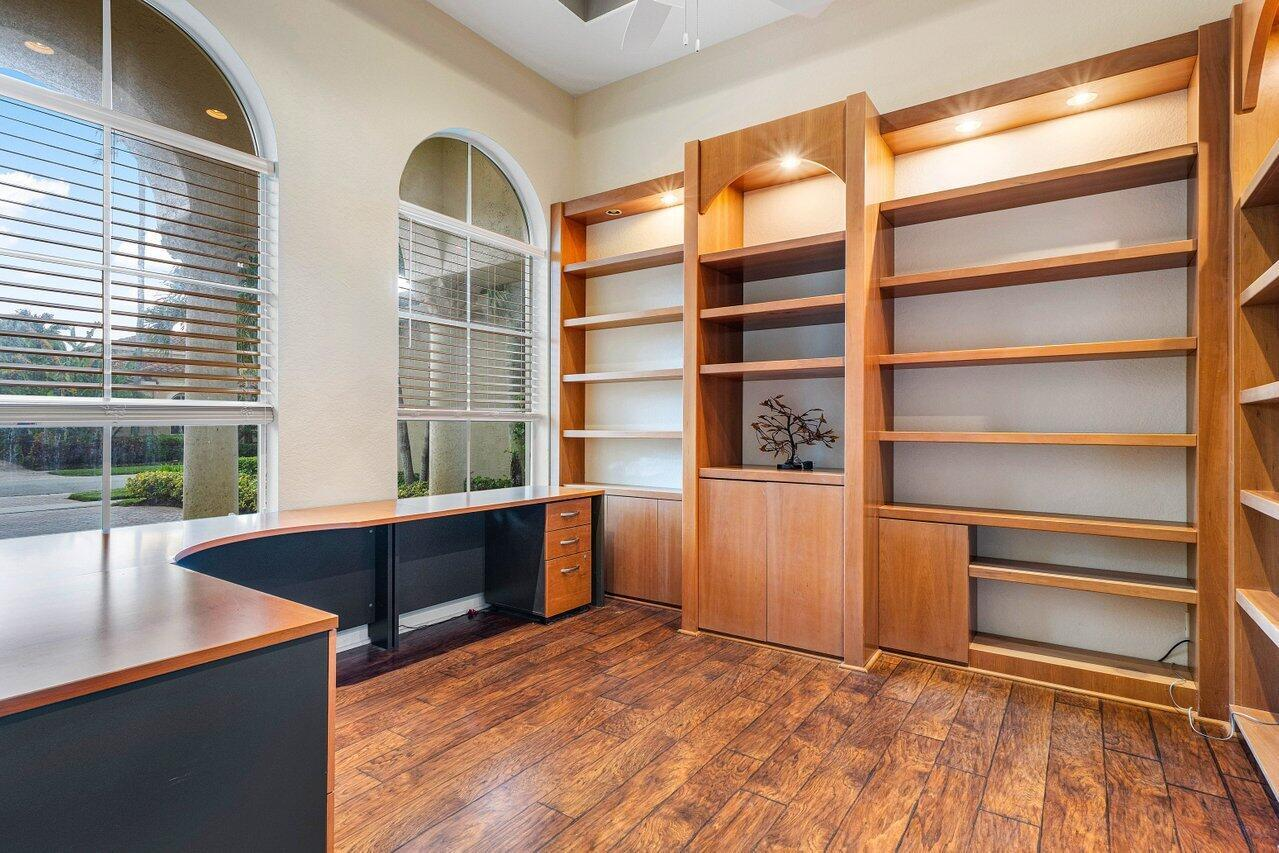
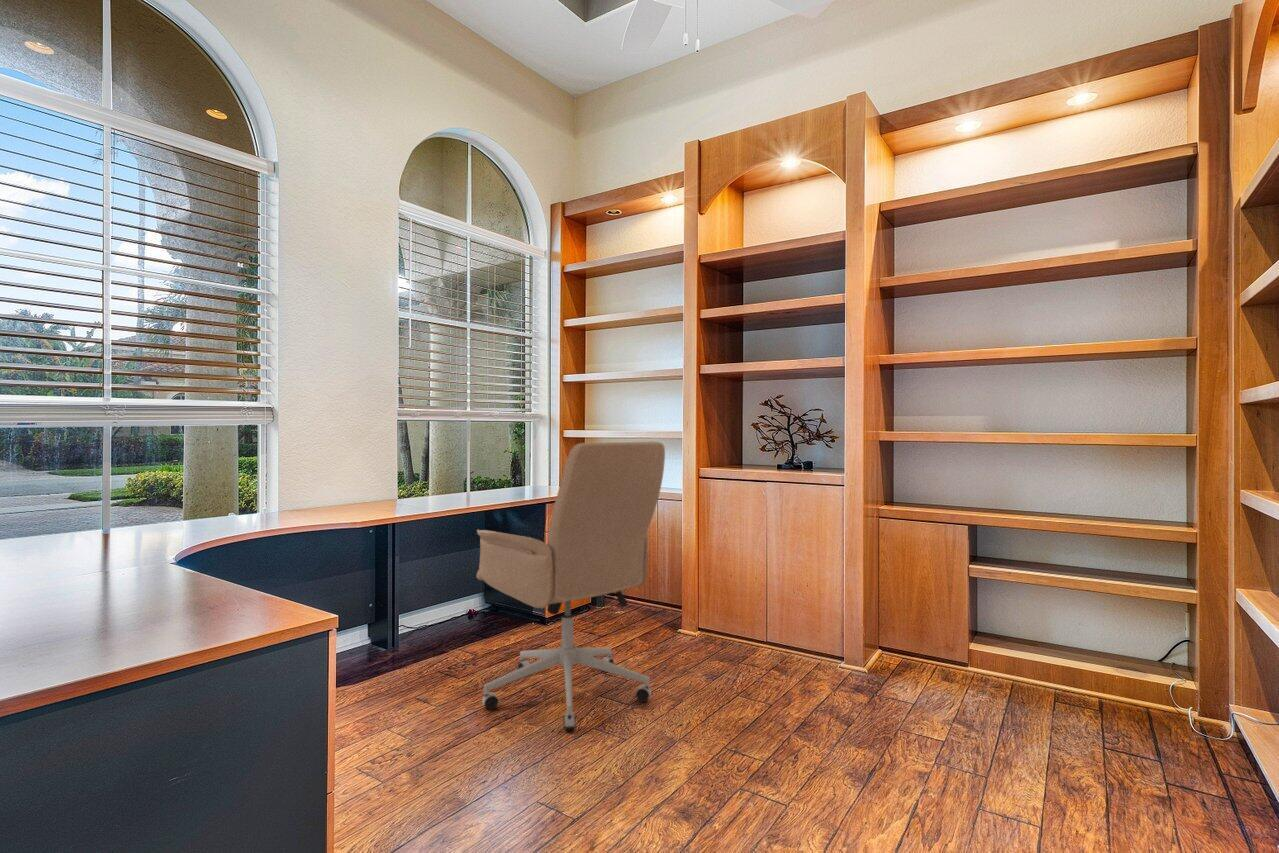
+ office chair (570, 568)
